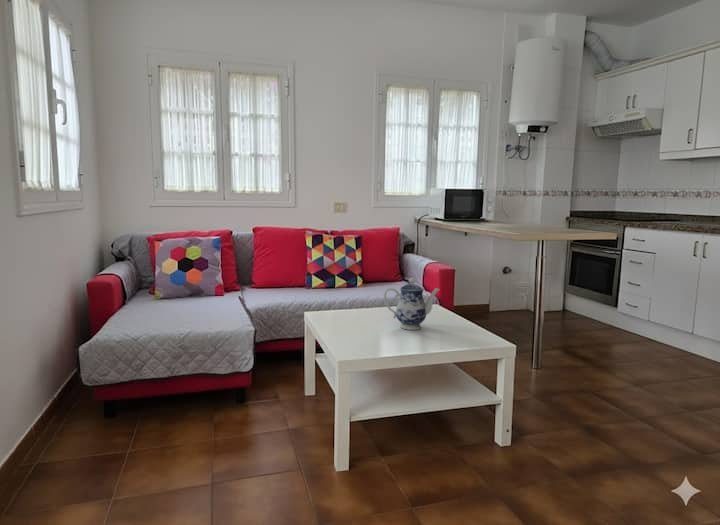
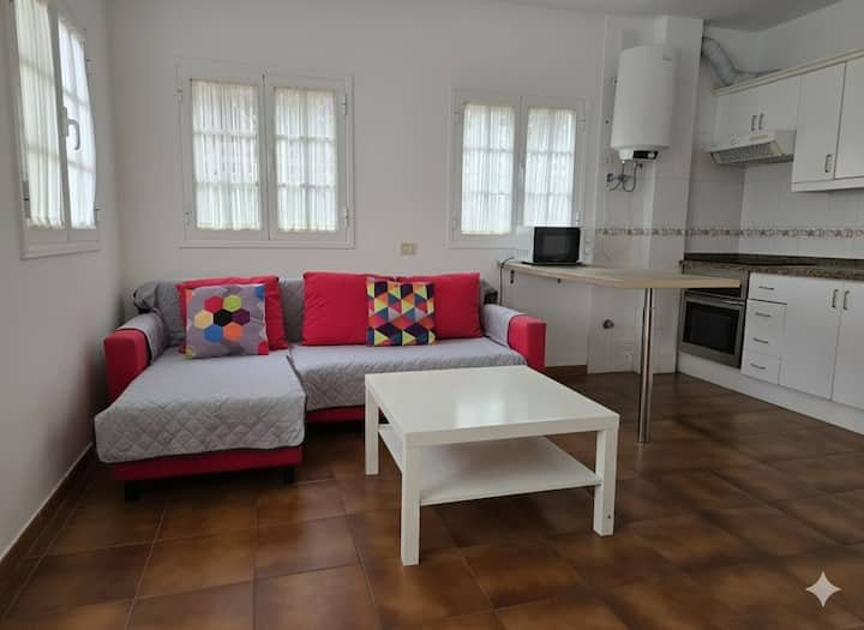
- teapot (411, 302)
